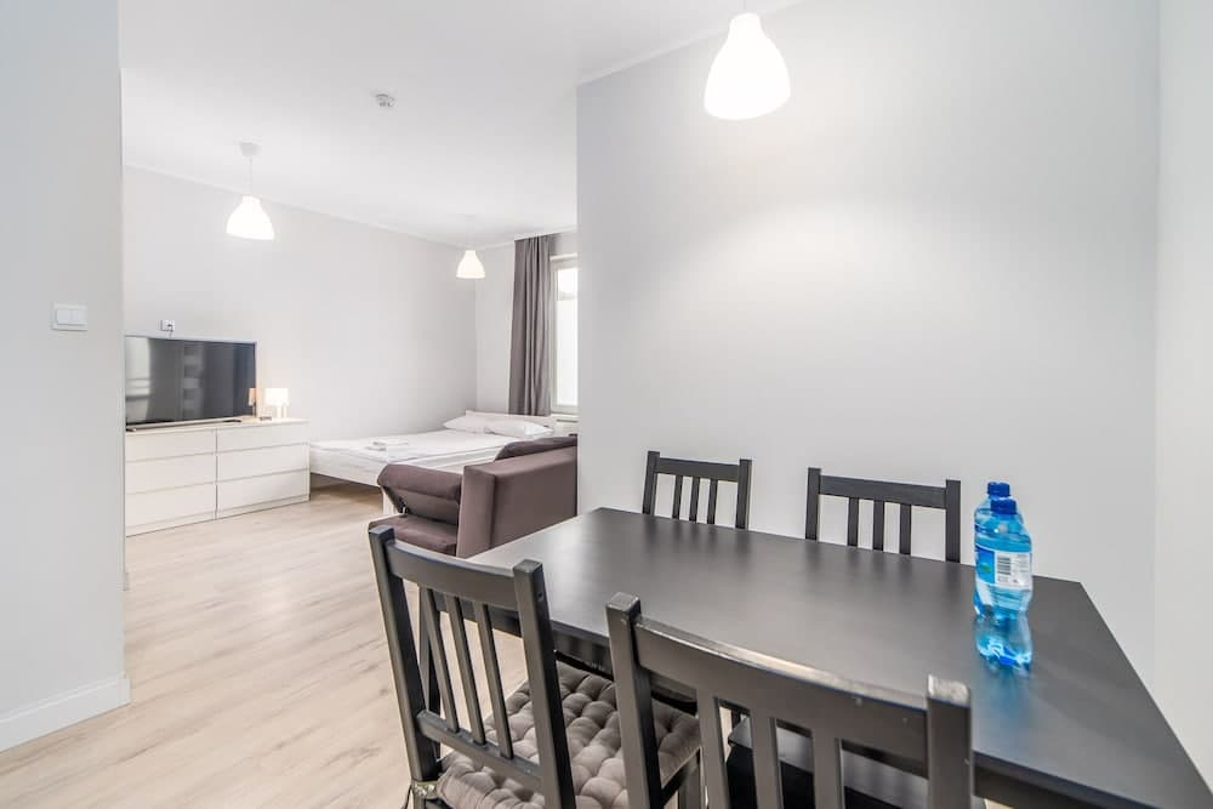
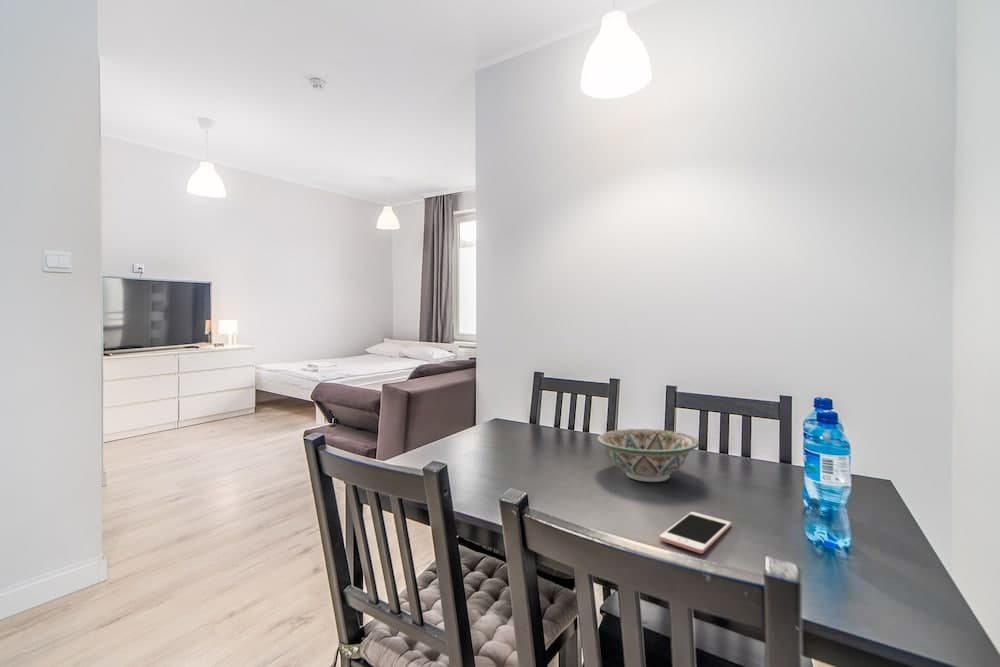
+ cell phone (696, 530)
+ decorative bowl (646, 456)
